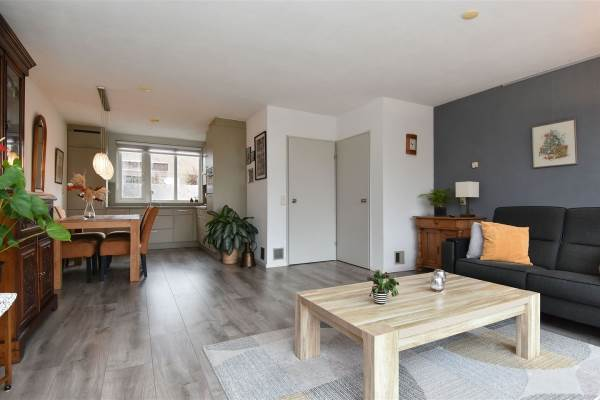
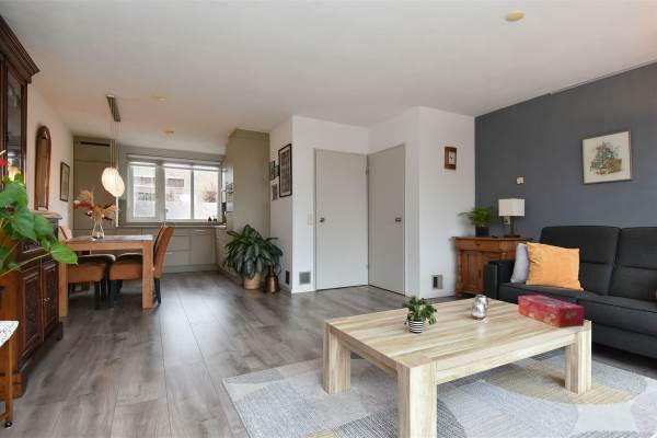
+ tissue box (549, 310)
